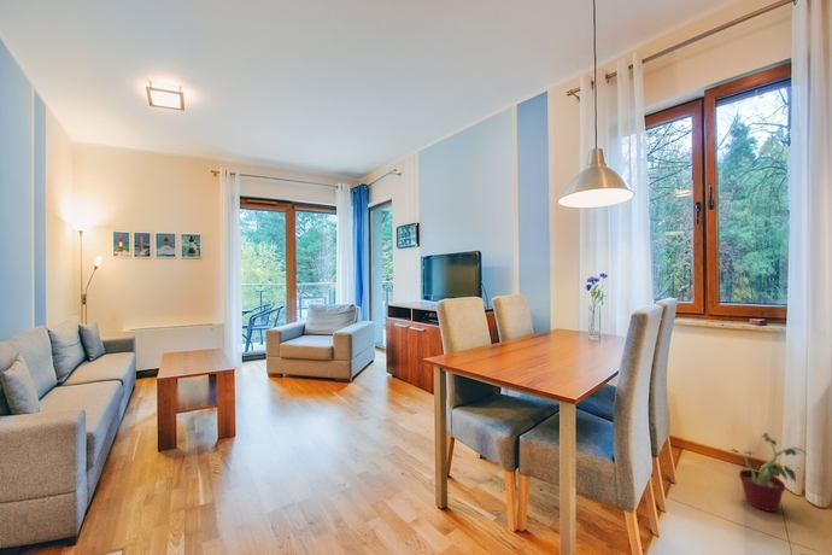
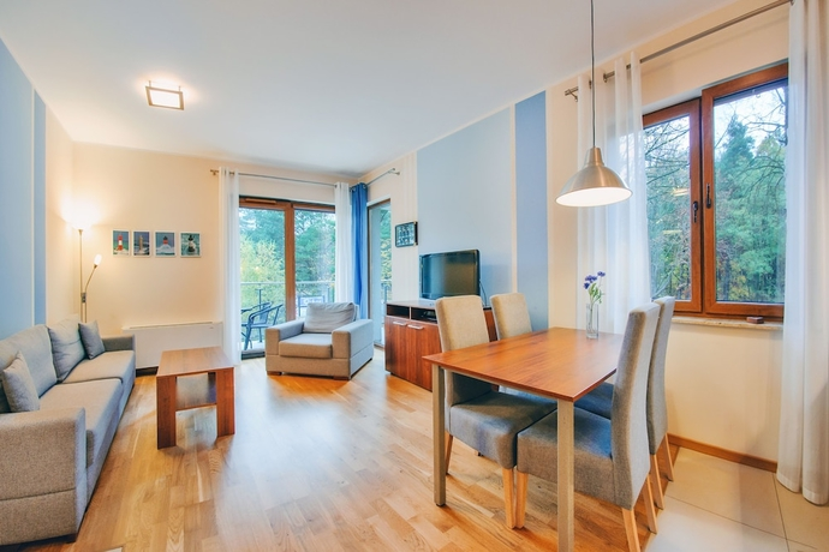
- potted plant (771, 467)
